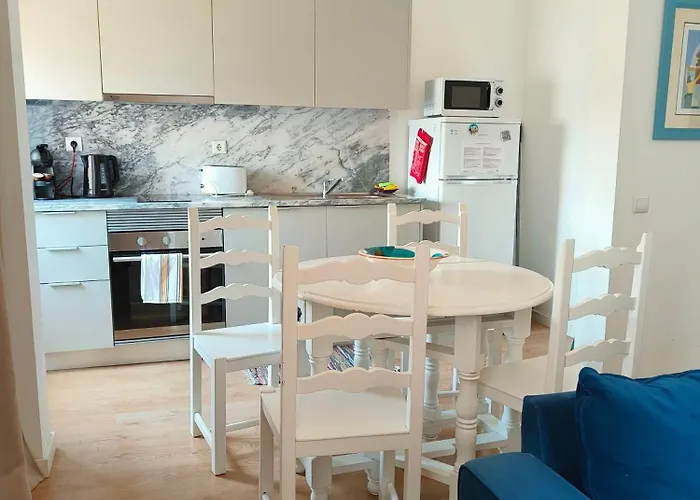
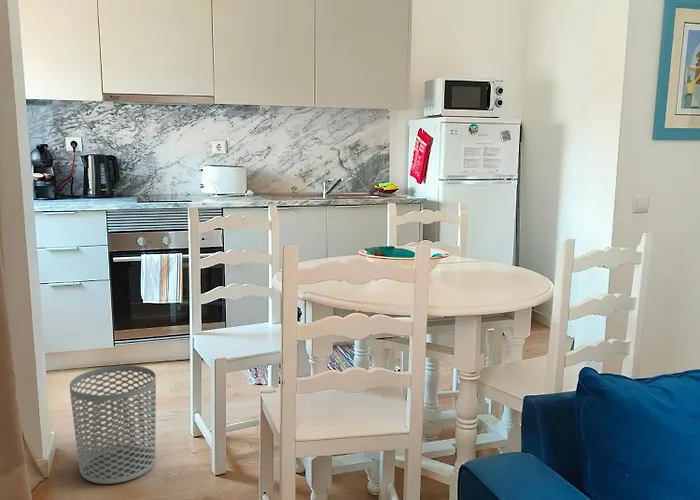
+ waste bin (116, 423)
